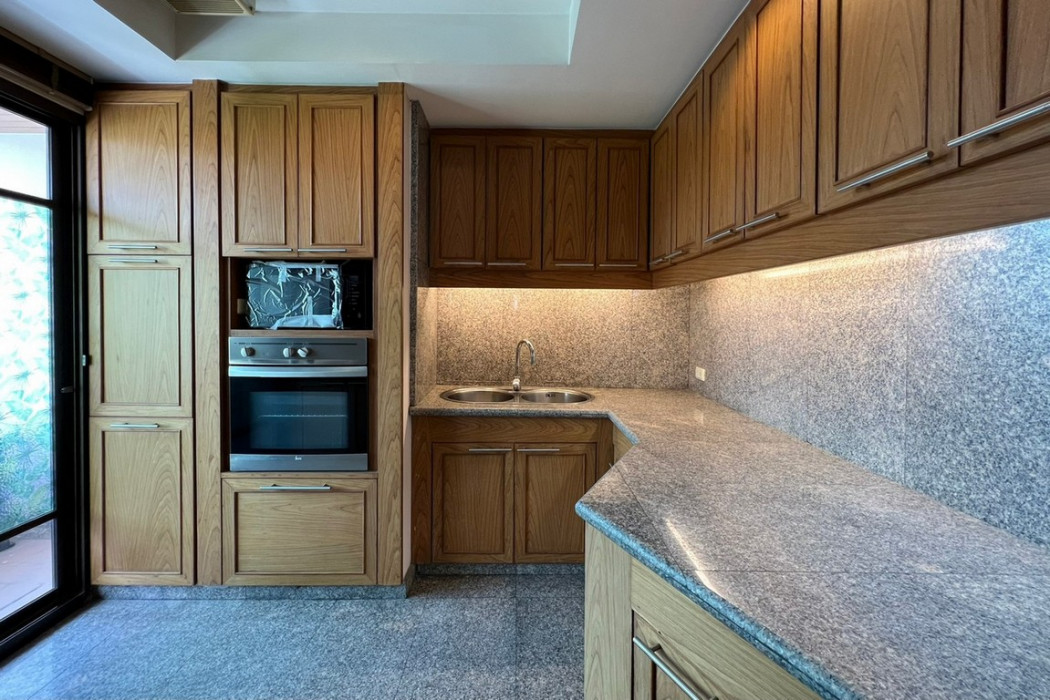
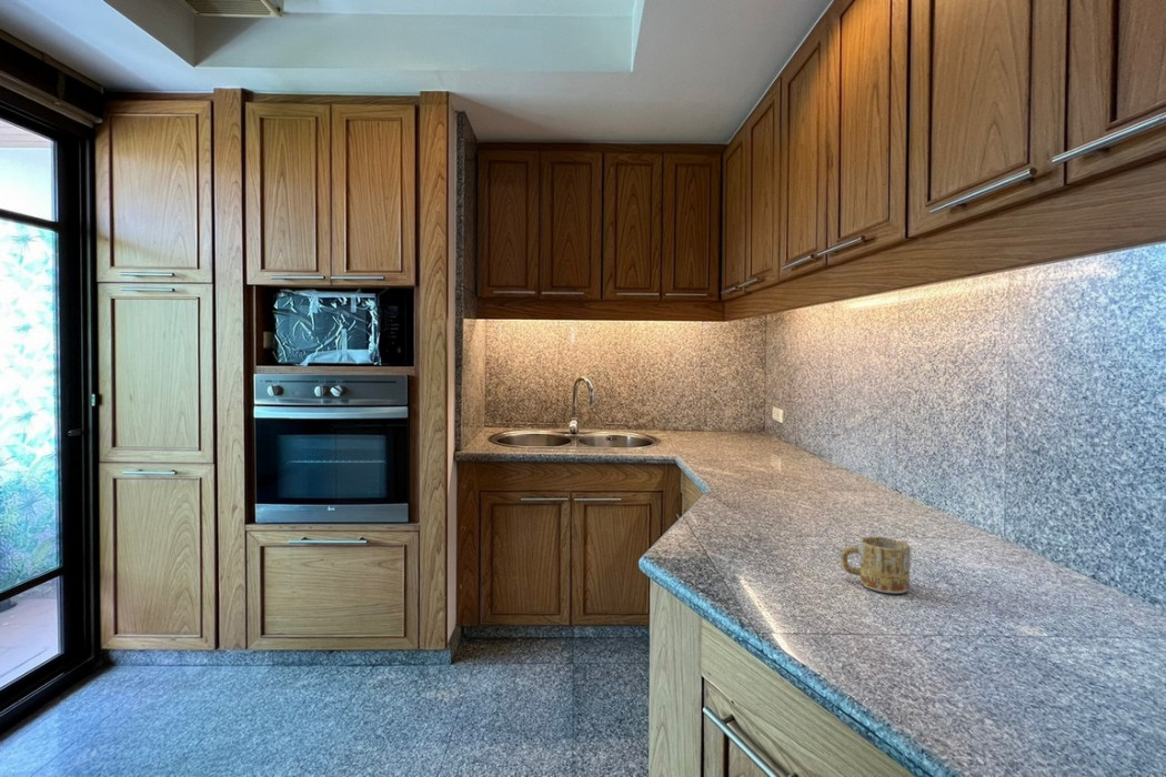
+ mug (874, 563)
